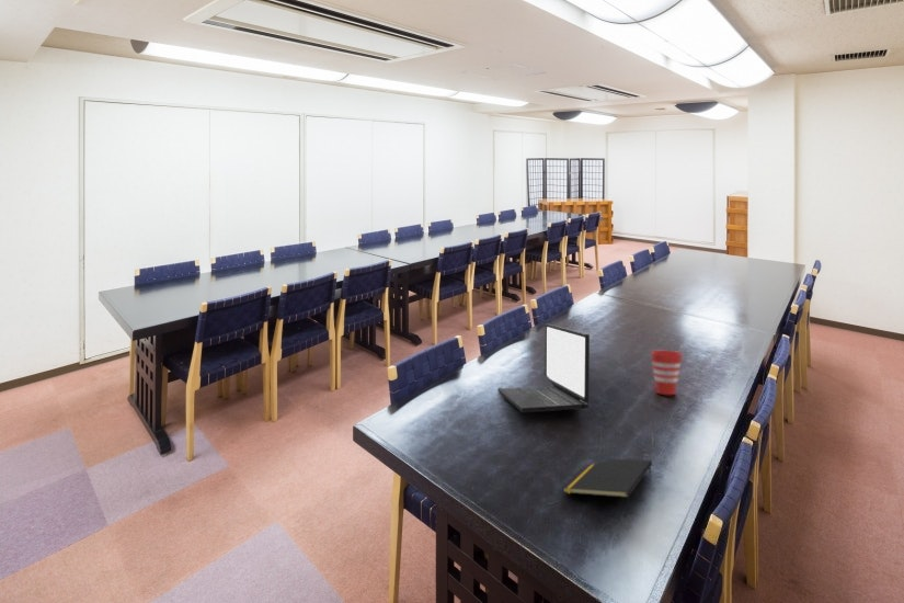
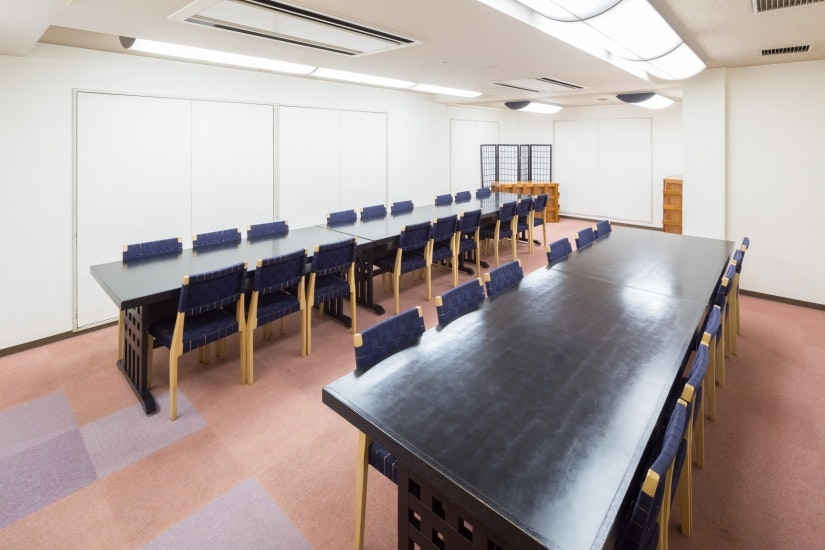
- laptop (546, 363)
- cup (665, 373)
- notepad (608, 476)
